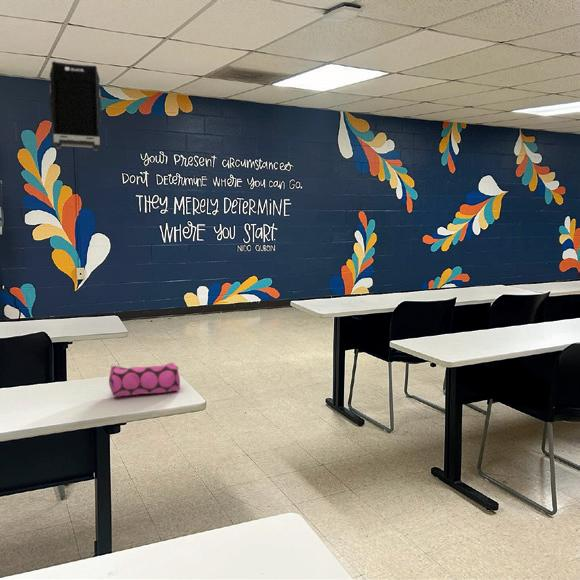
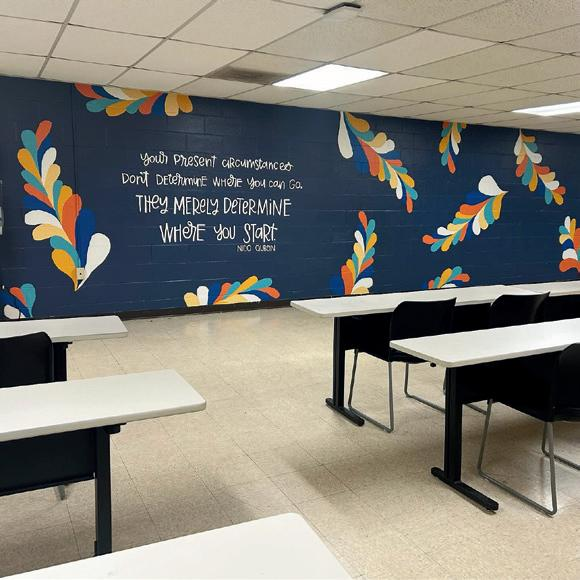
- pencil case (145, 378)
- luggage (75, 105)
